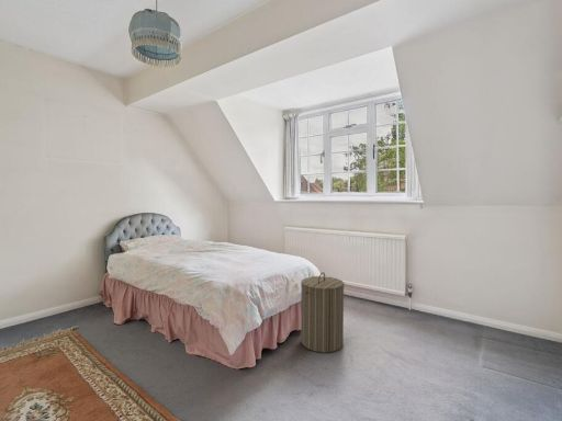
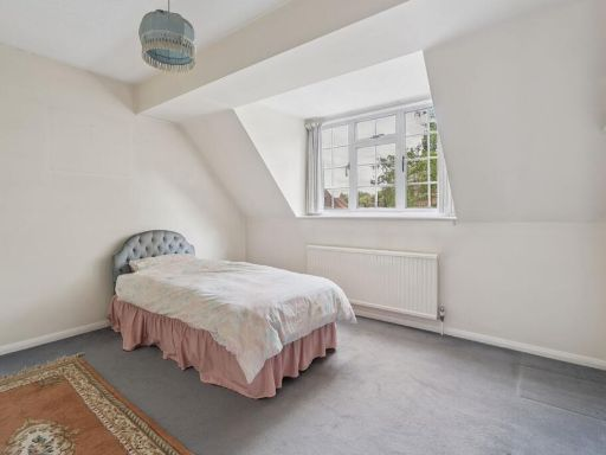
- laundry hamper (322, 307)
